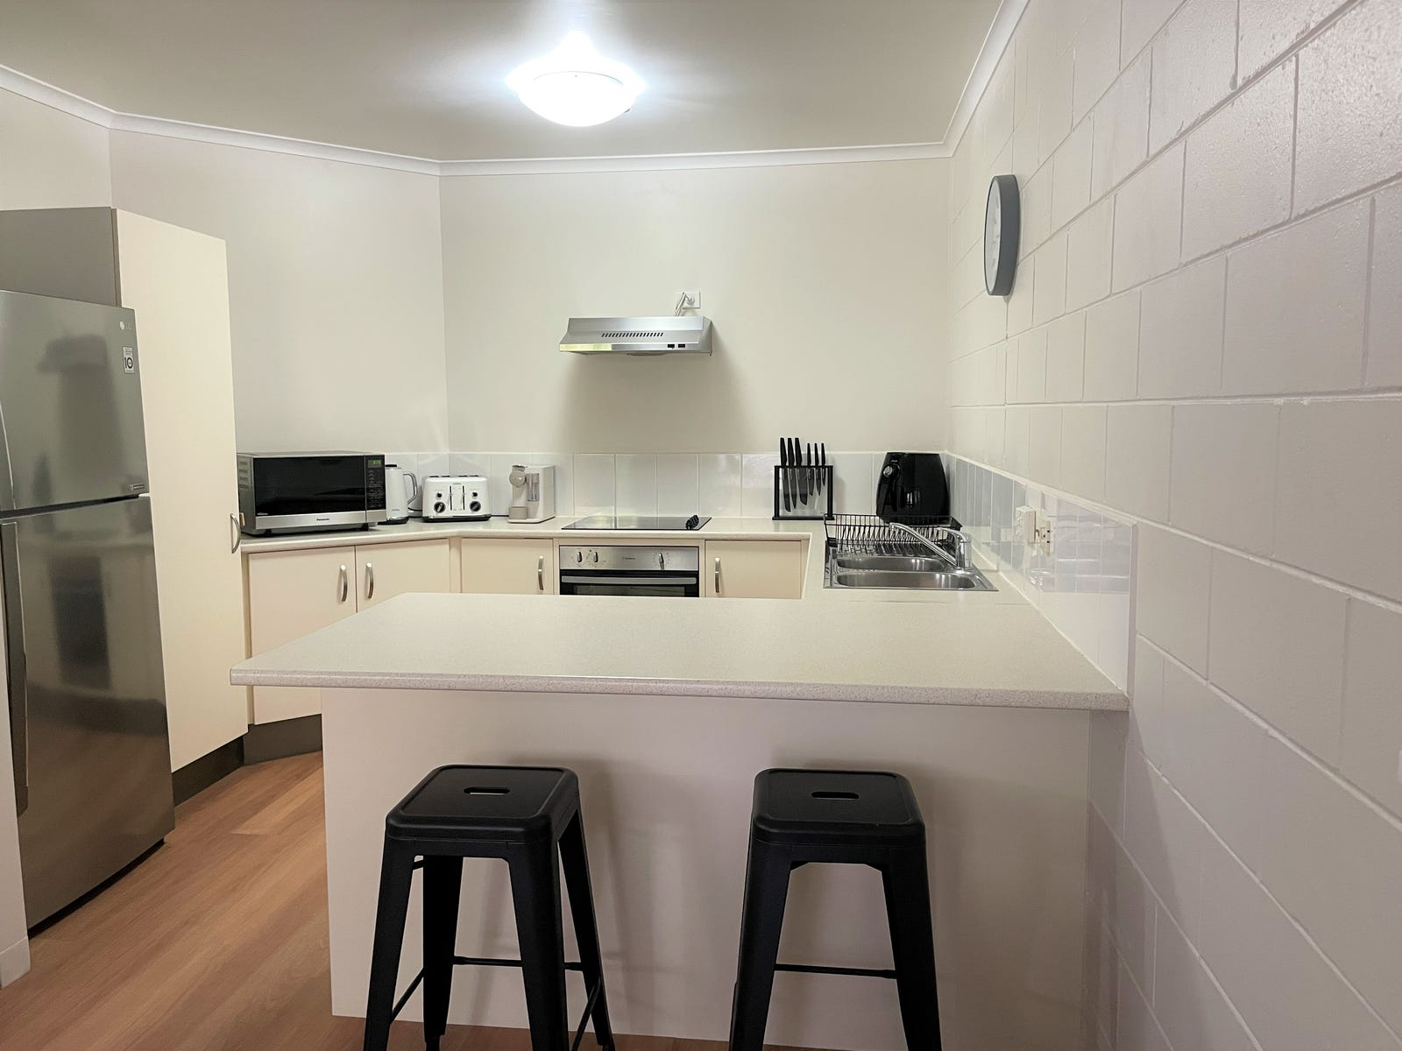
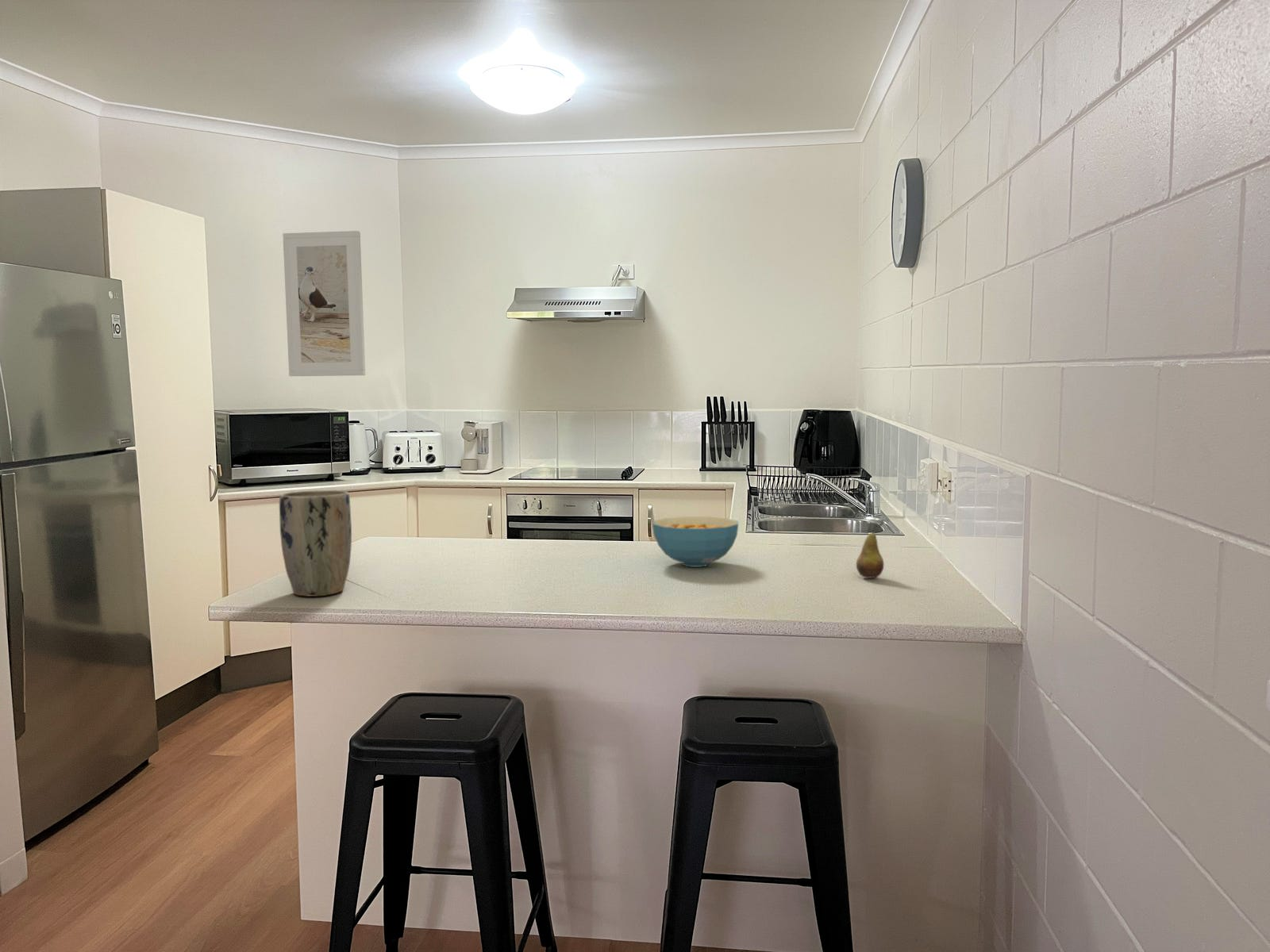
+ cereal bowl (695, 543)
+ plant pot (316, 542)
+ fruit (869, 549)
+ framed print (324, 304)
